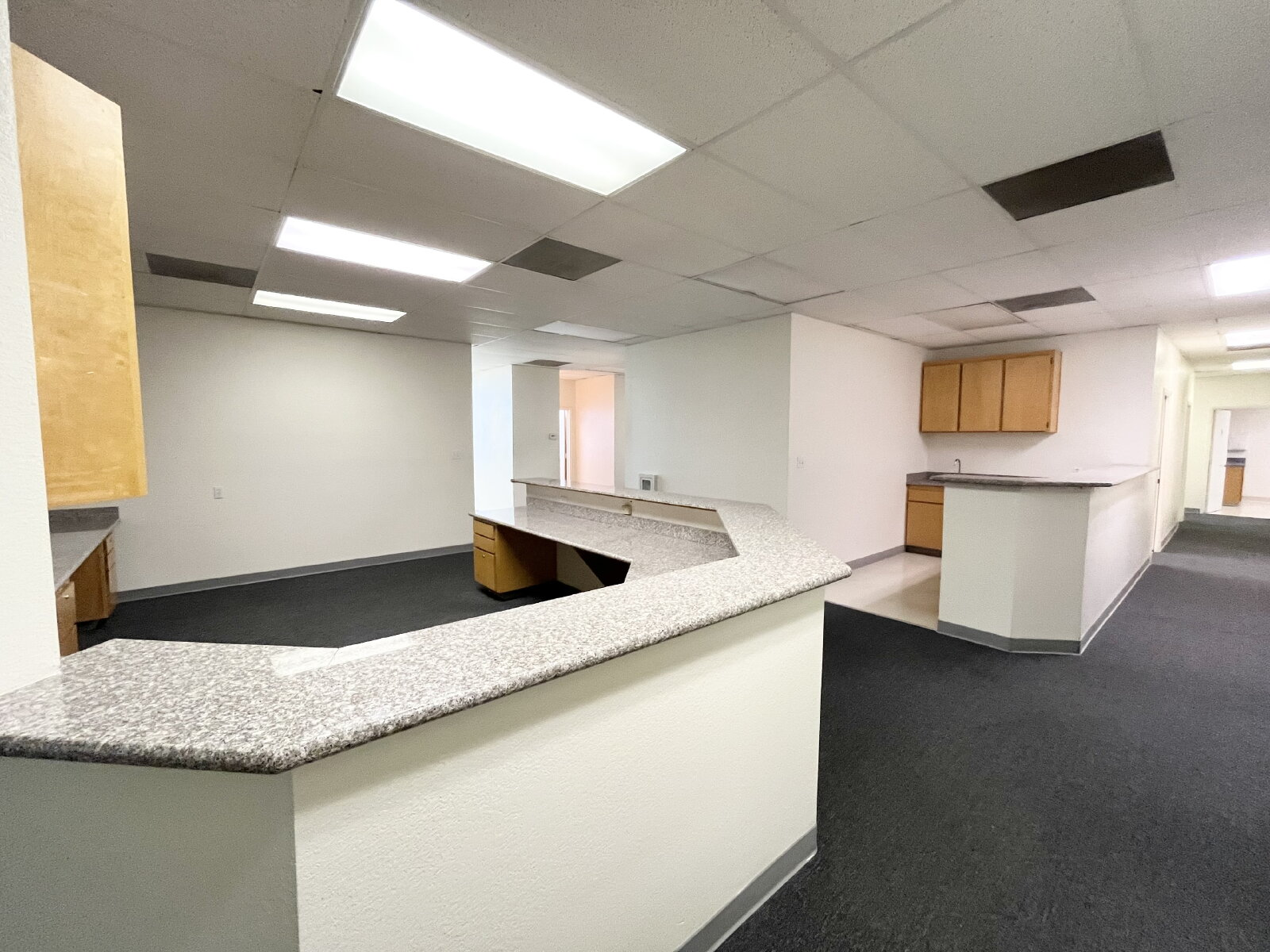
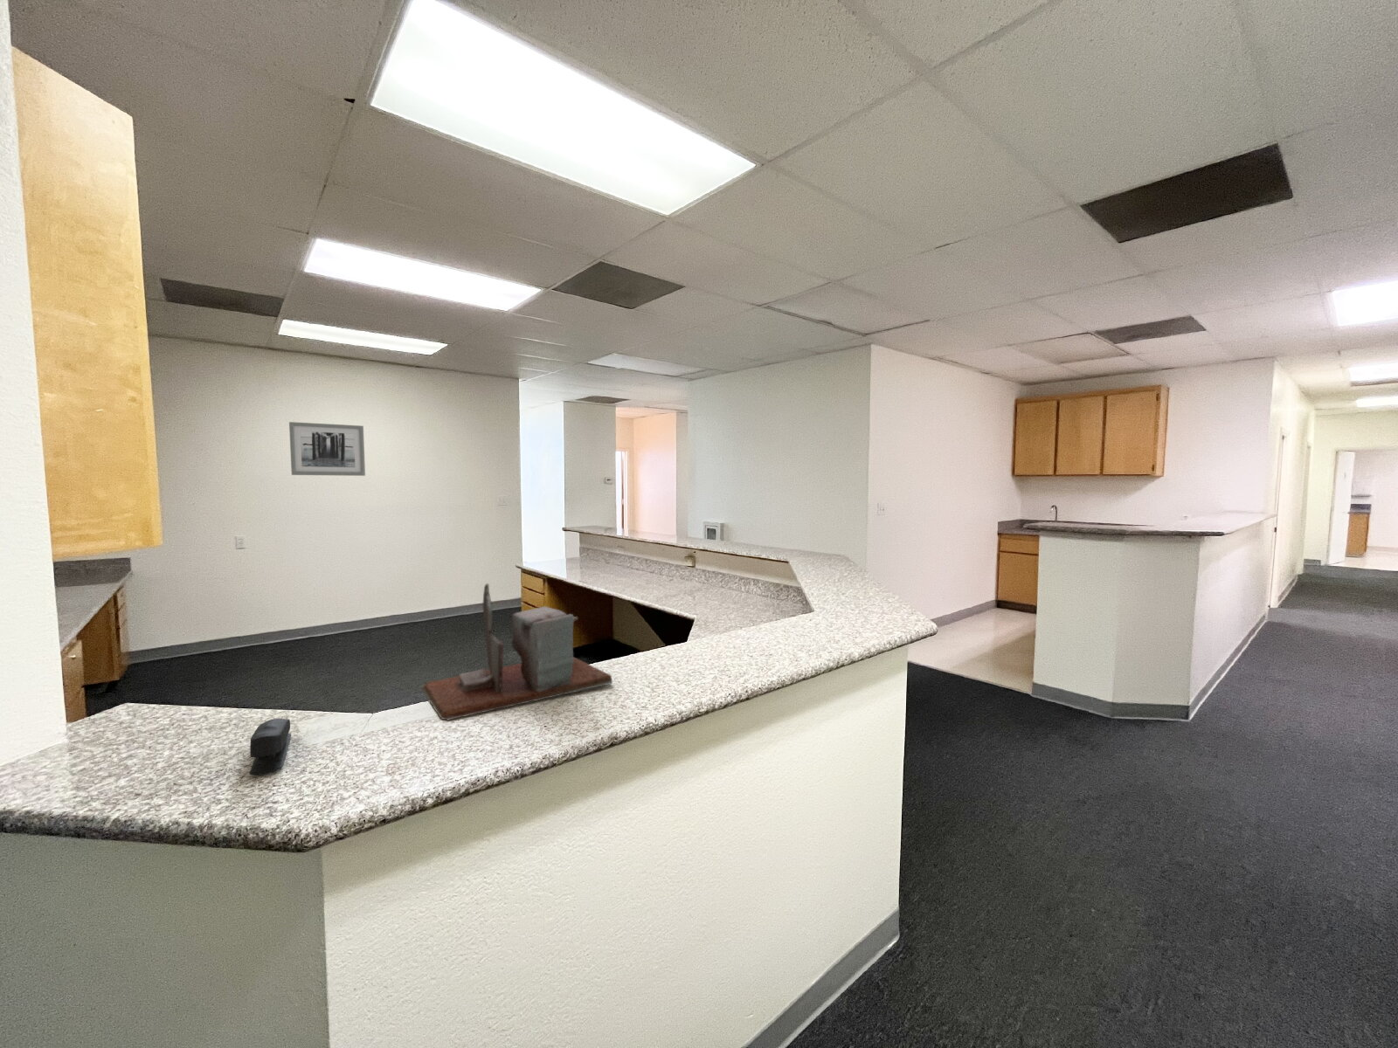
+ stapler (271, 738)
+ desk organizer (517, 634)
+ wall art (328, 450)
